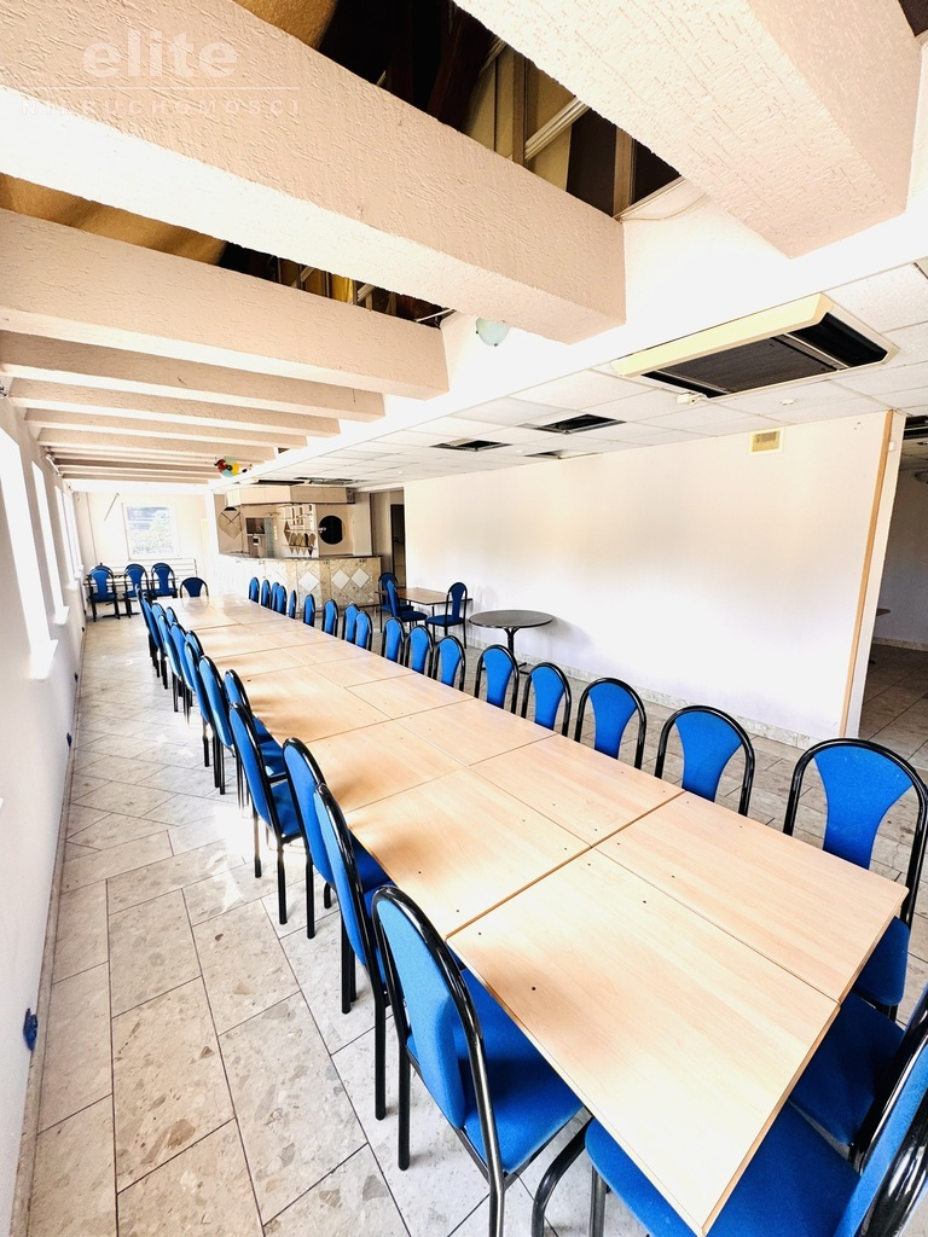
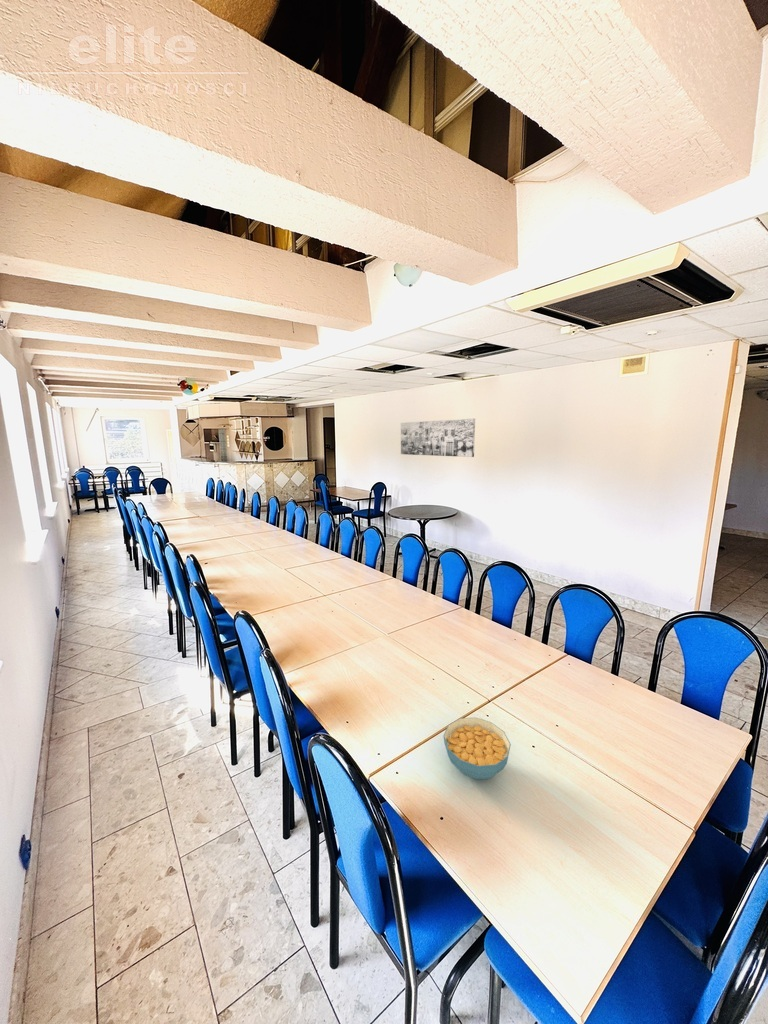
+ wall art (434, 438)
+ cereal bowl (476, 753)
